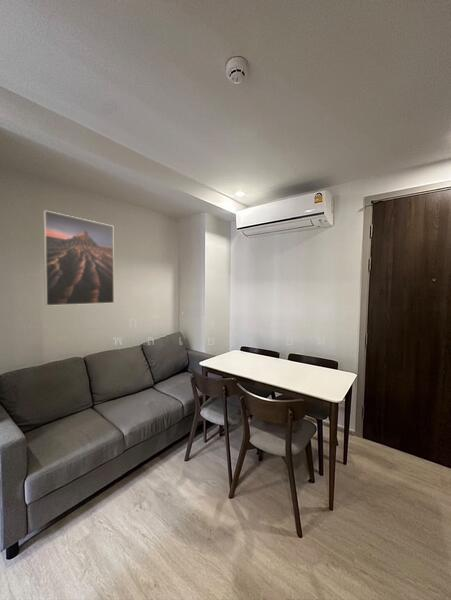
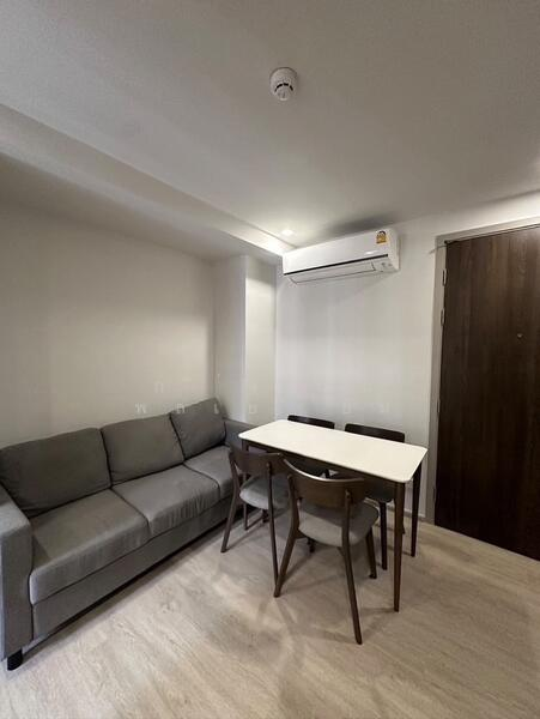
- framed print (82, 262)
